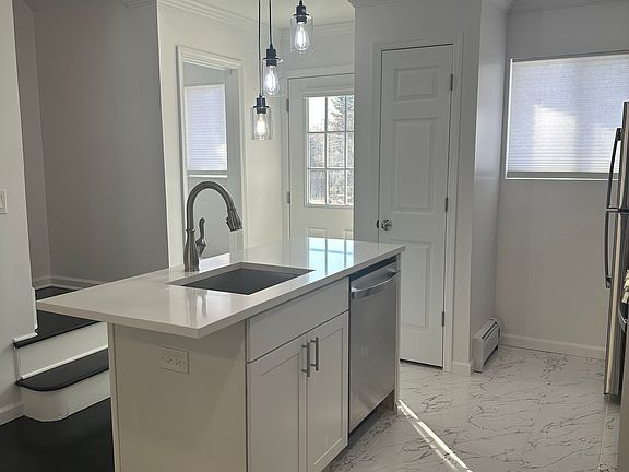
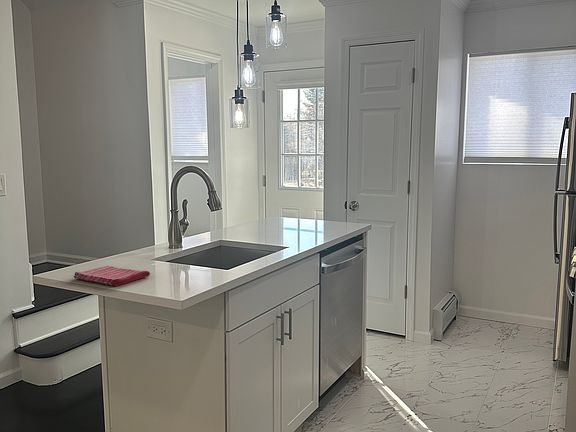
+ dish towel (112, 274)
